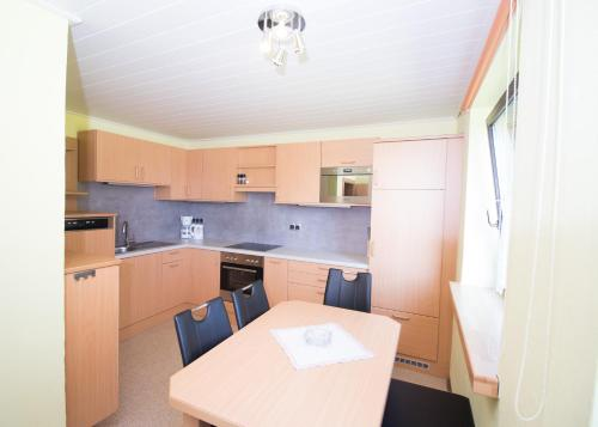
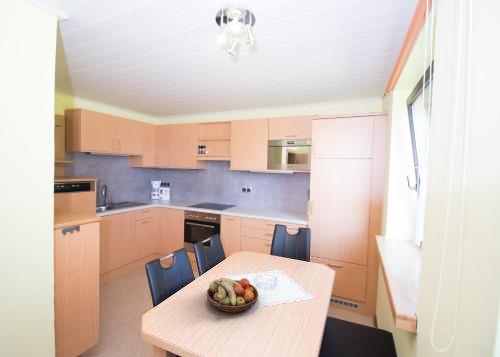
+ fruit bowl (232, 290)
